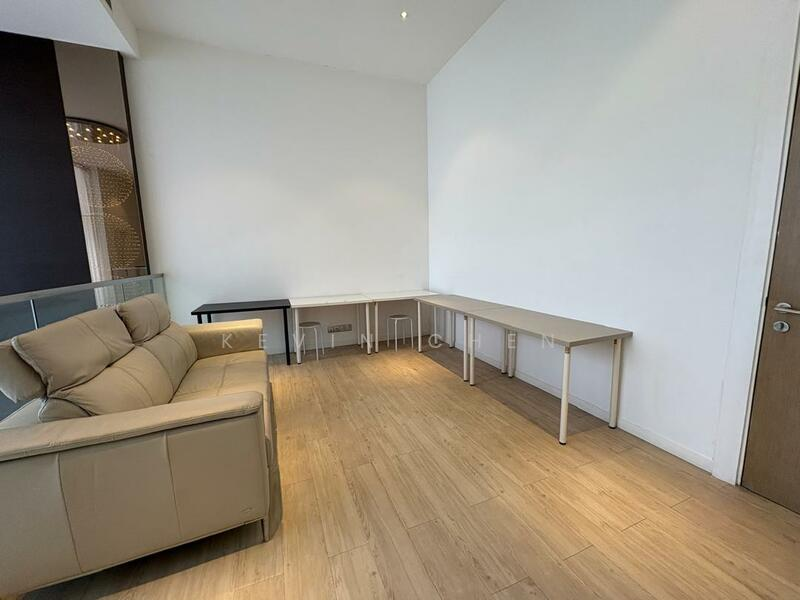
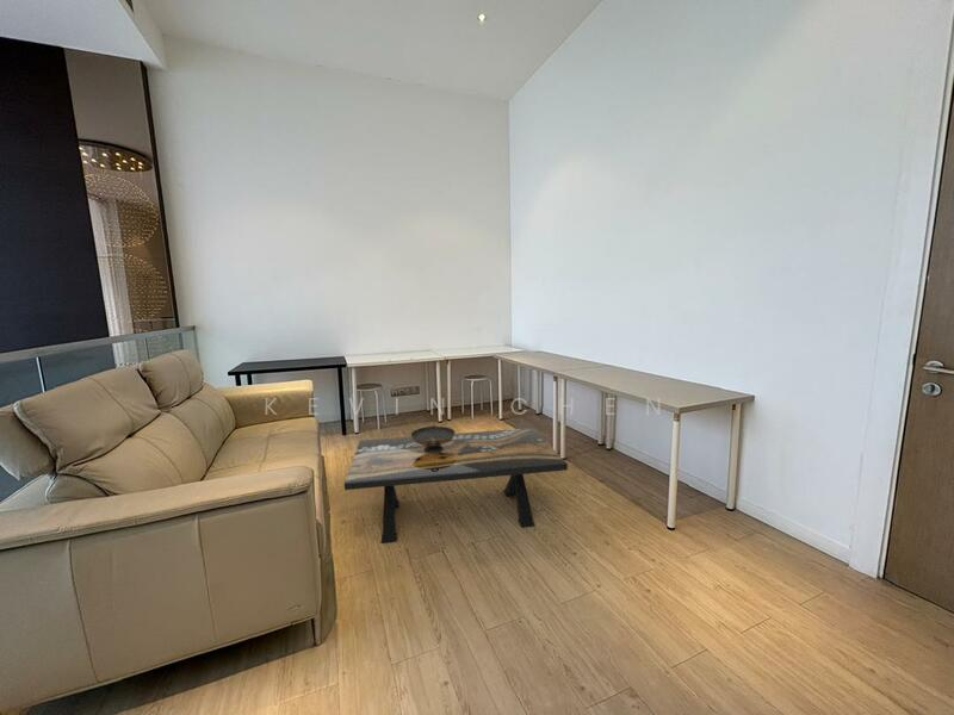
+ coffee table (454, 479)
+ decorative bowl (433, 440)
